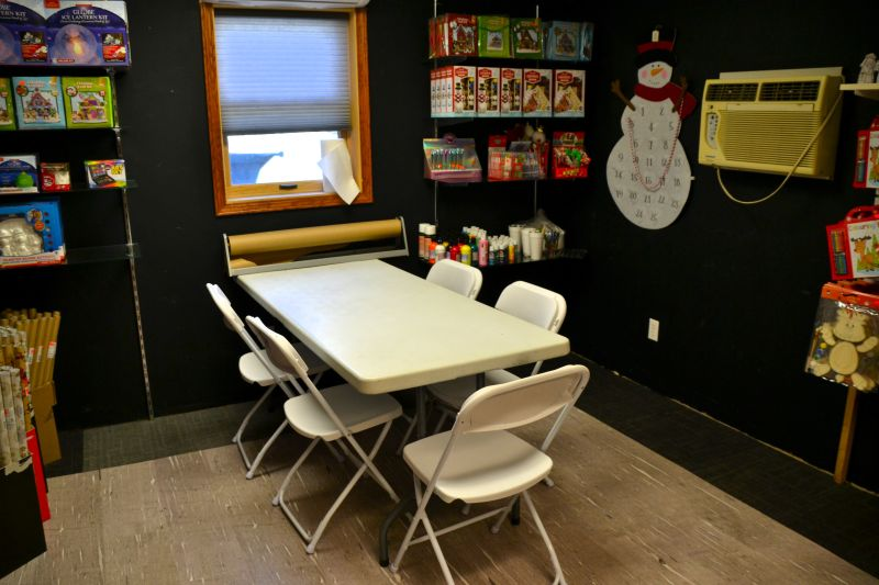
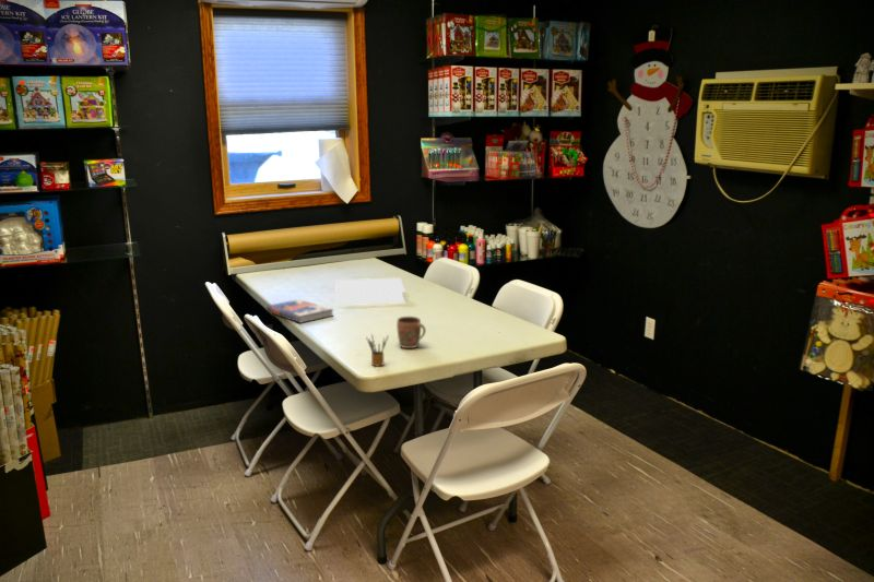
+ pencil box (378, 349)
+ paper stack (369, 290)
+ book (299, 310)
+ mug (410, 333)
